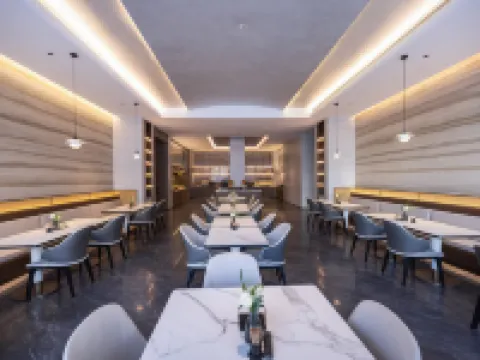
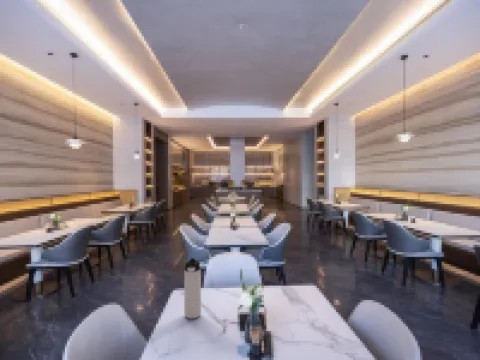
+ thermos bottle (192, 288)
